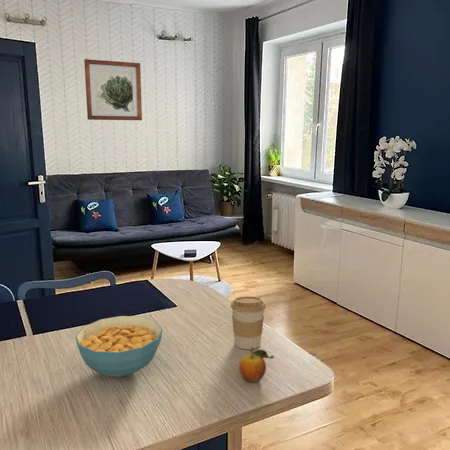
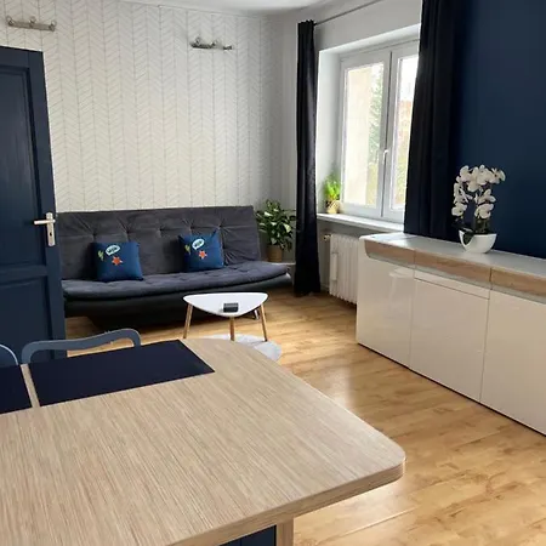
- cereal bowl (120, 351)
- wall art (114, 91)
- fruit (258, 360)
- coffee cup (247, 320)
